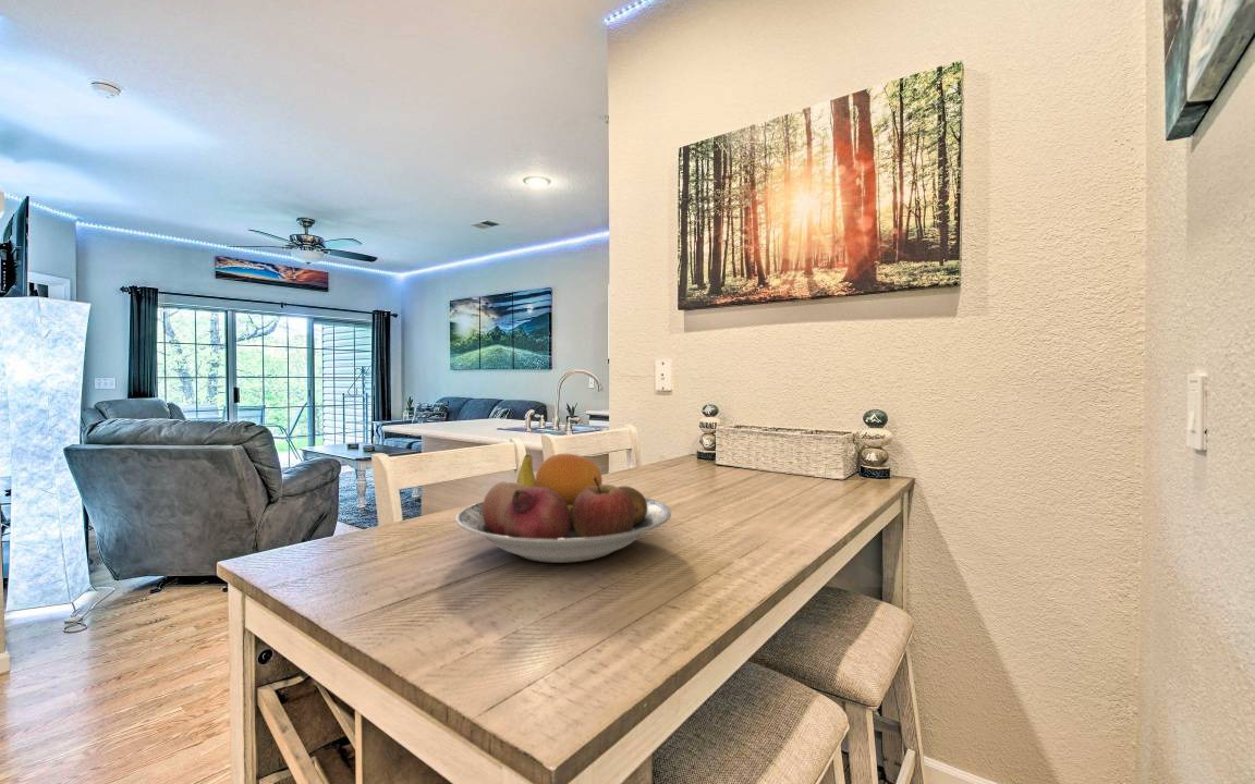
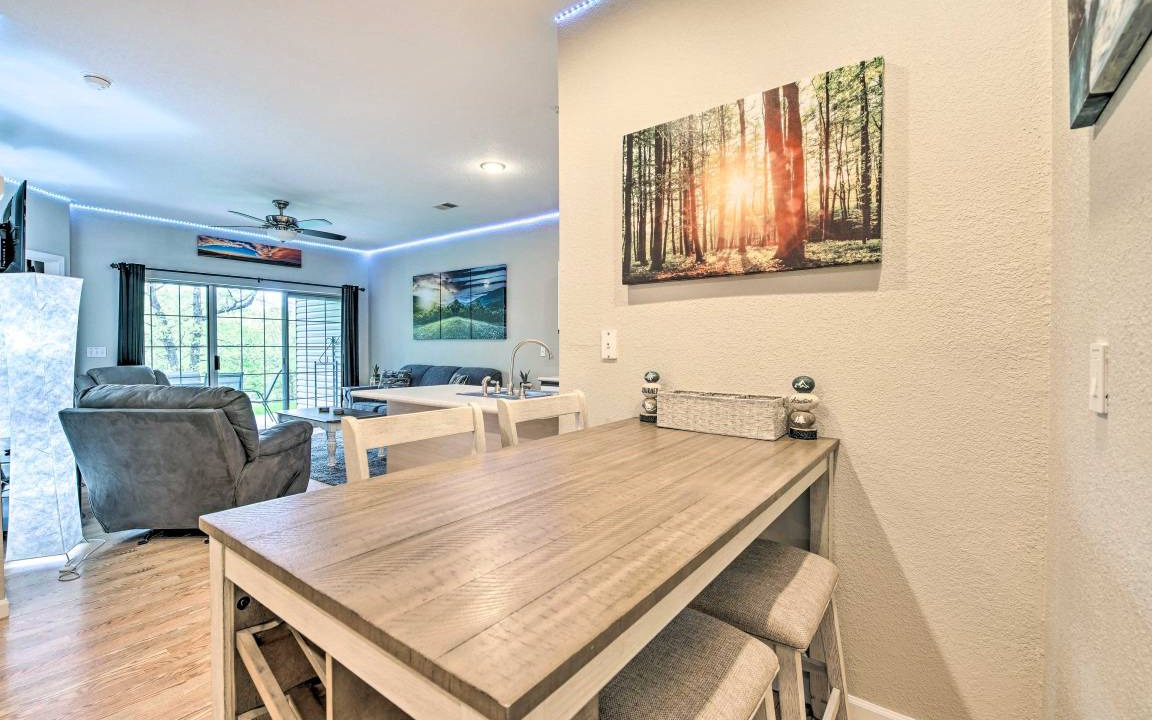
- fruit bowl (565, 502)
